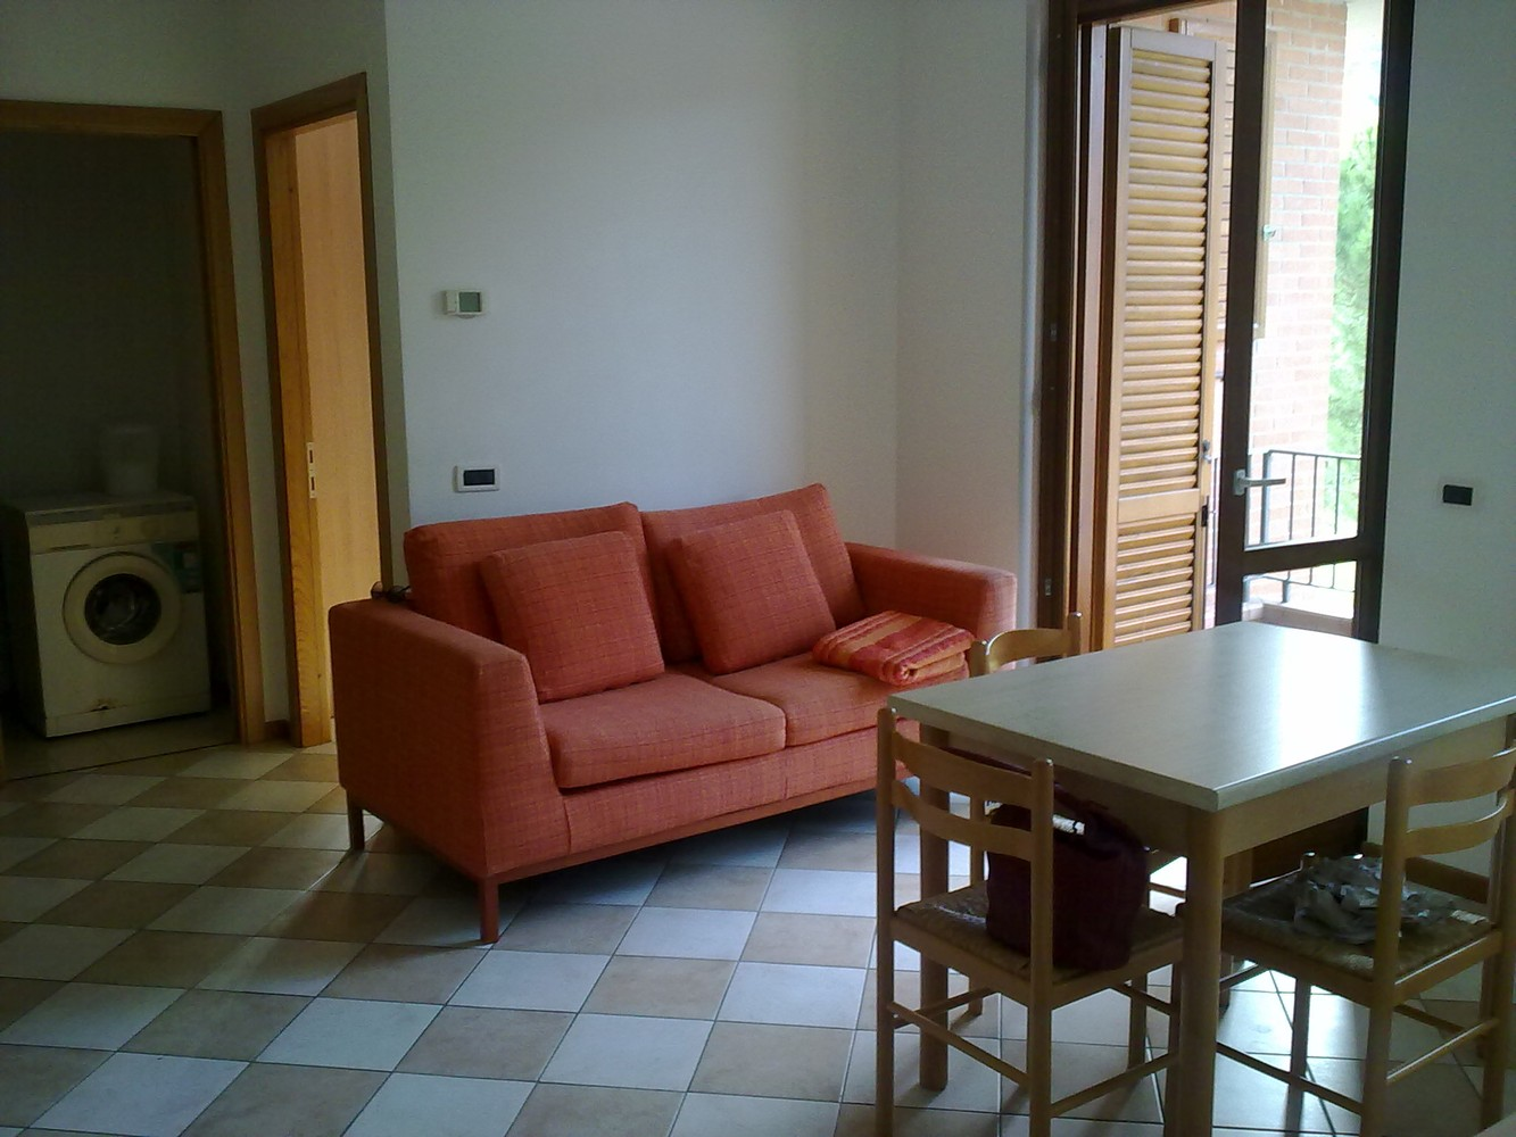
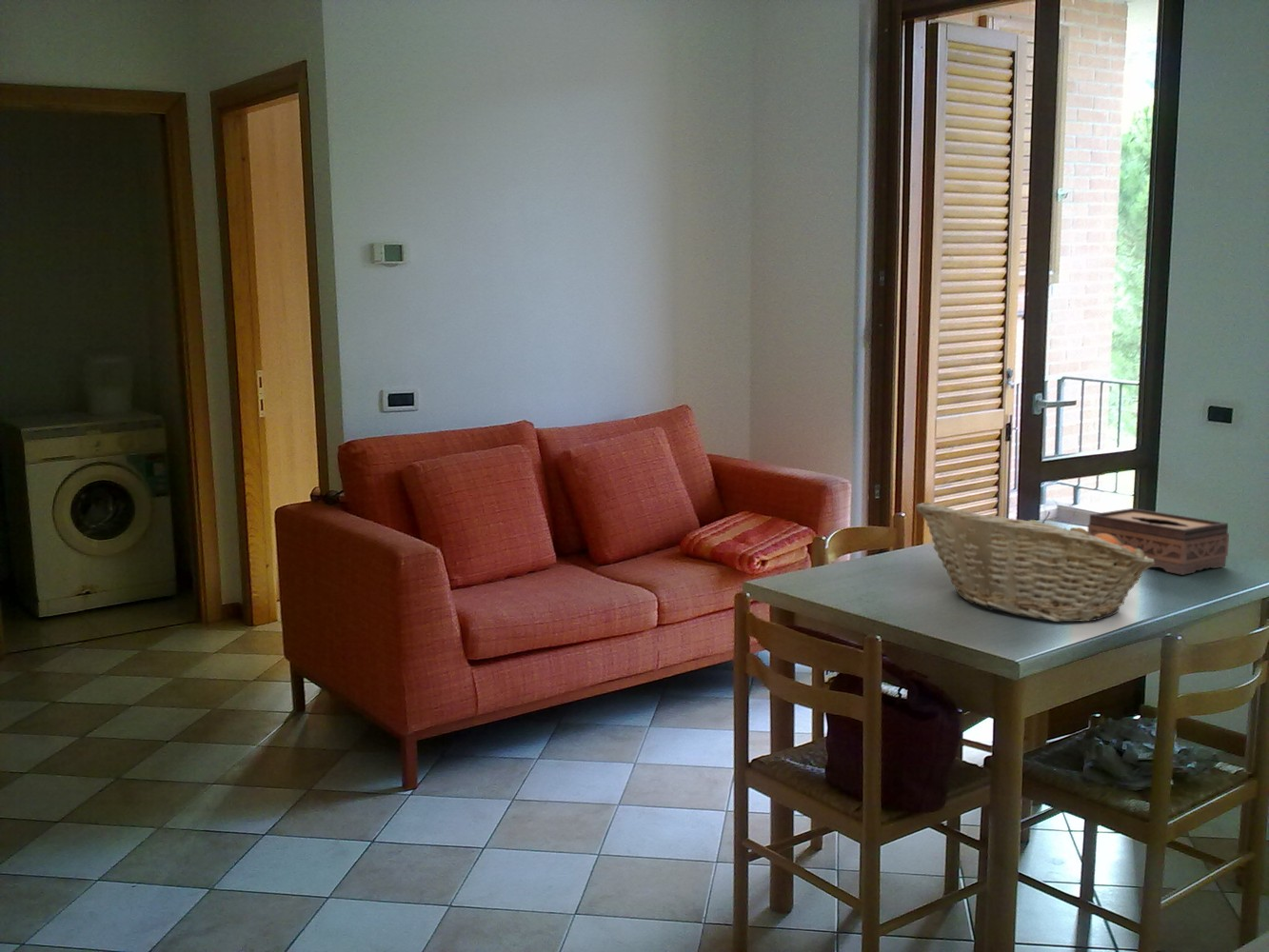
+ tissue box (1156, 540)
+ fruit basket (1028, 552)
